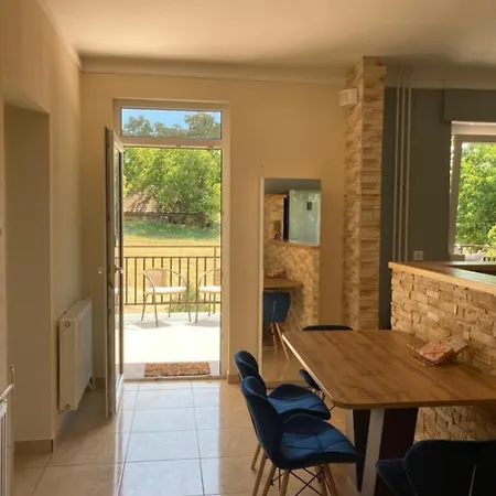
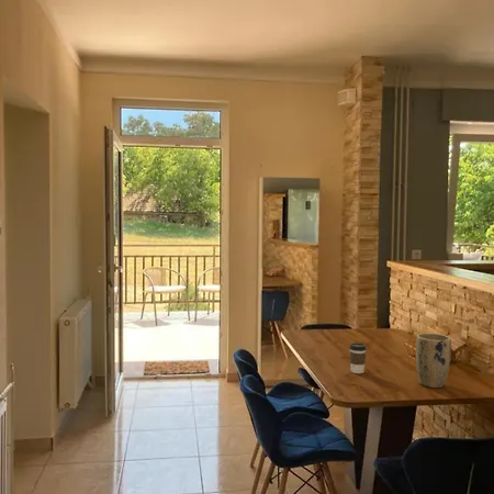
+ coffee cup (357, 358)
+ plant pot (433, 360)
